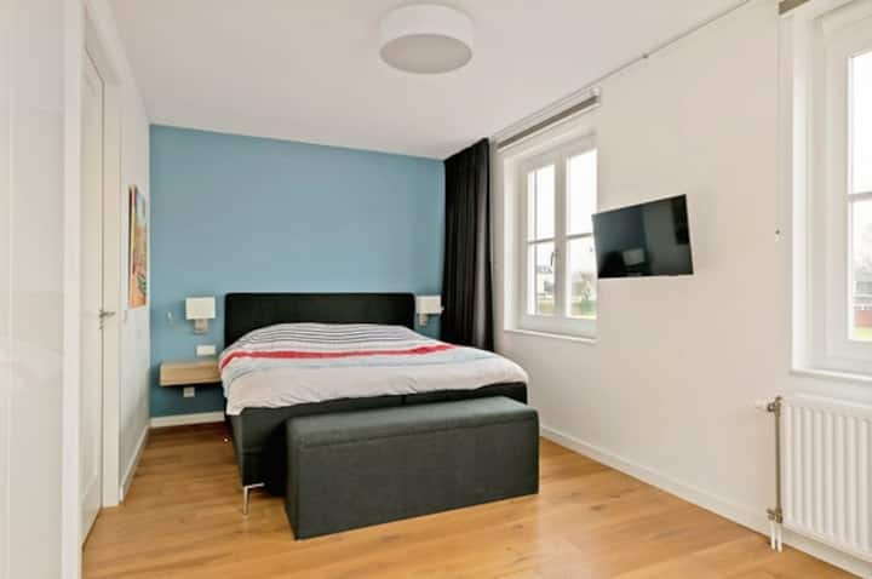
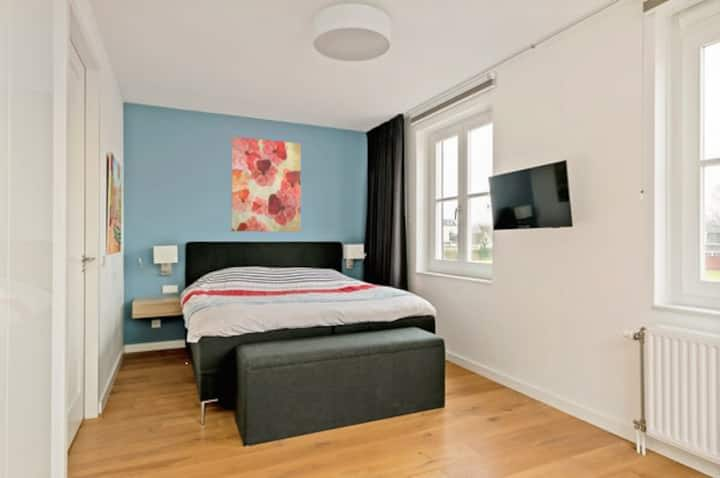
+ wall art (267, 185)
